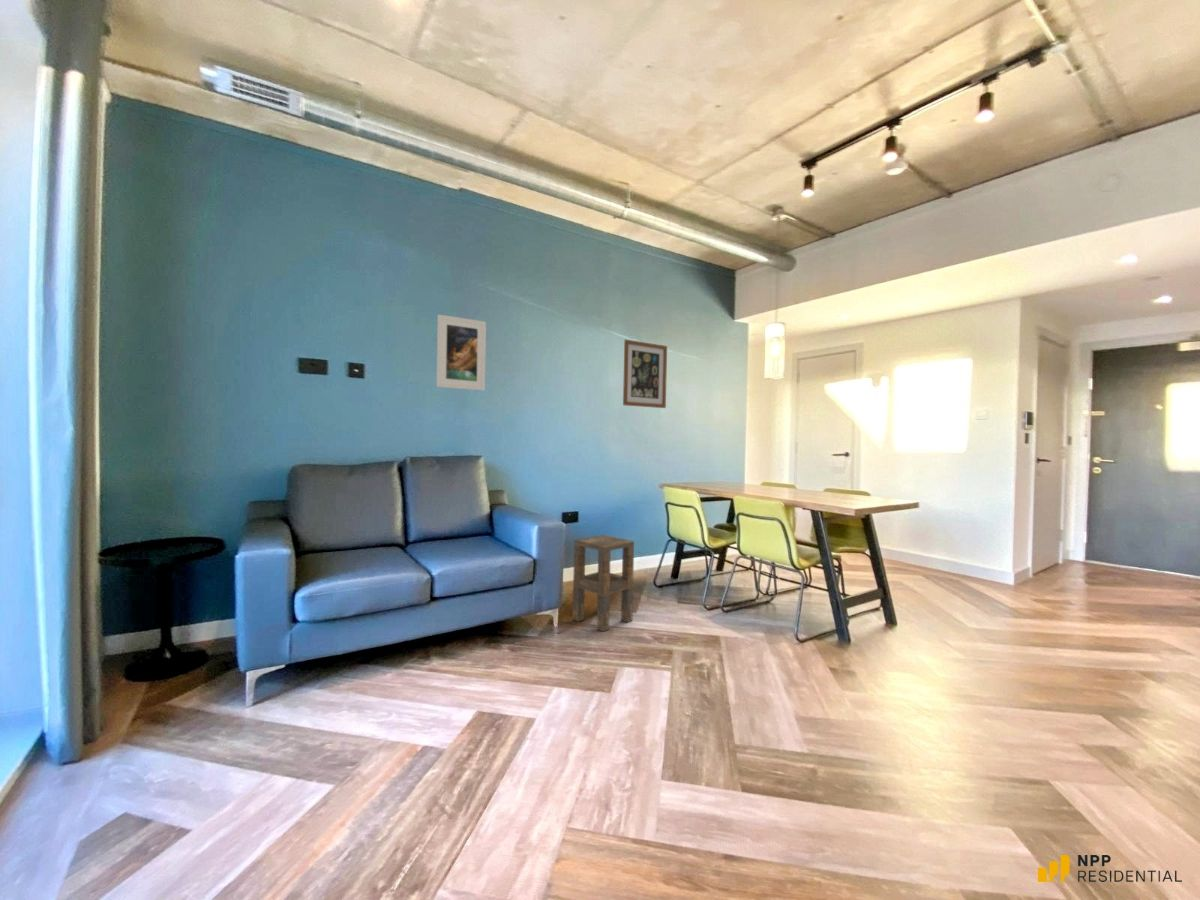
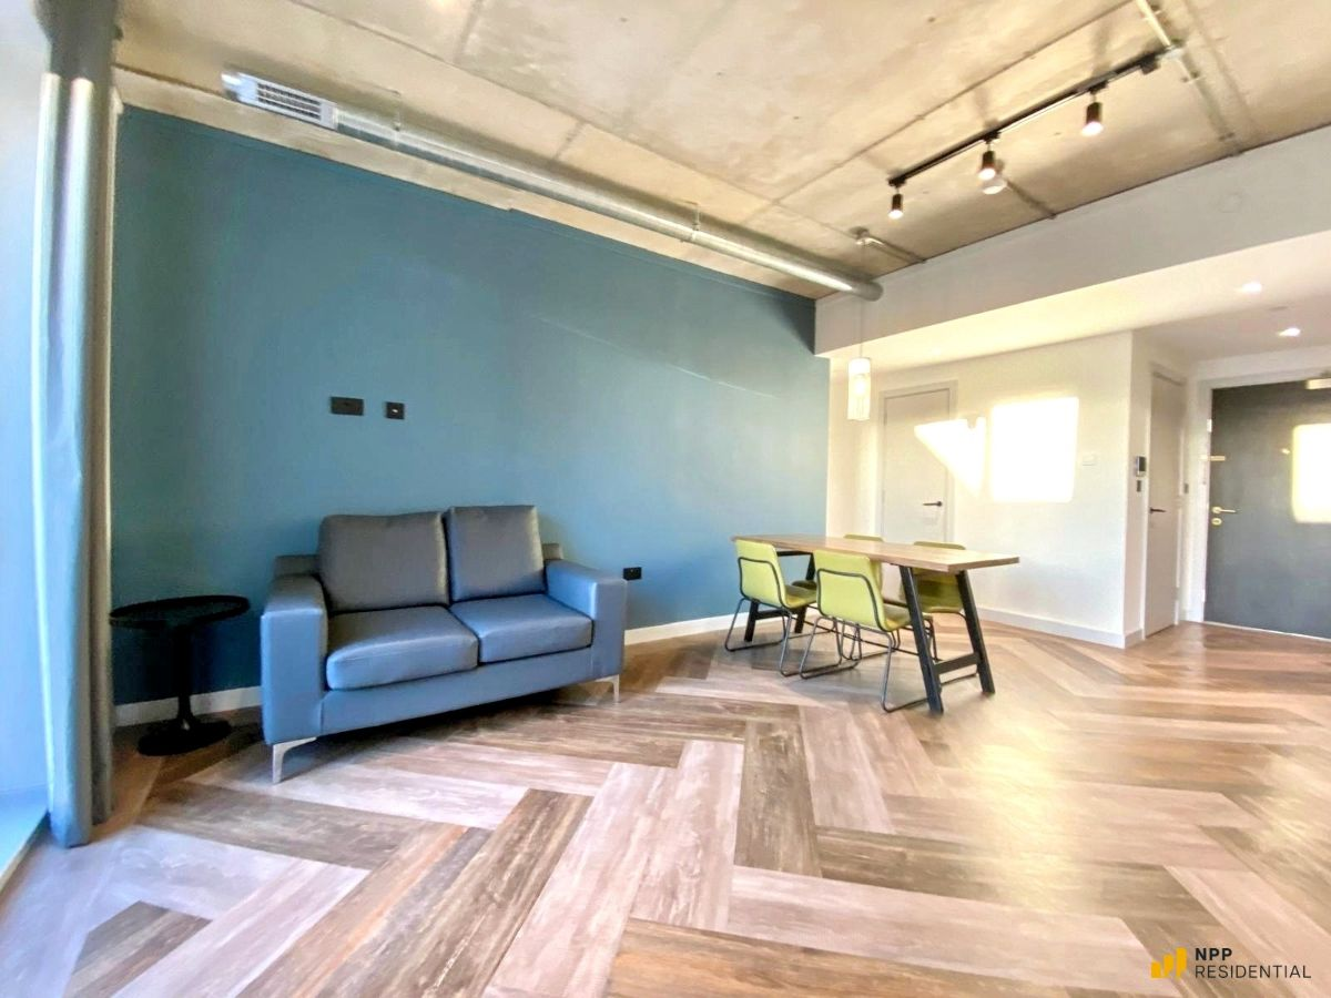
- side table (603, 580)
- wall art (645, 374)
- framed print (461, 353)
